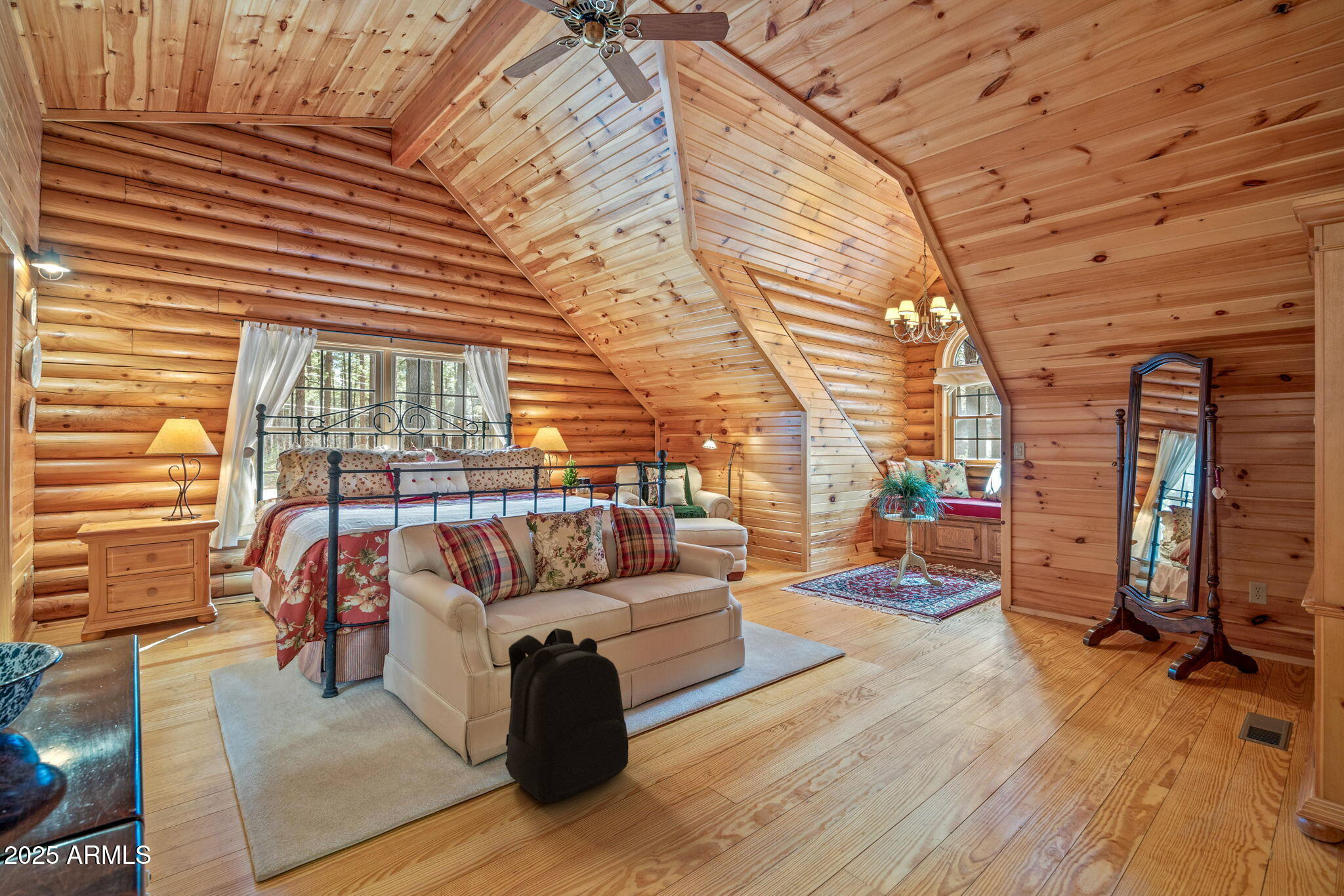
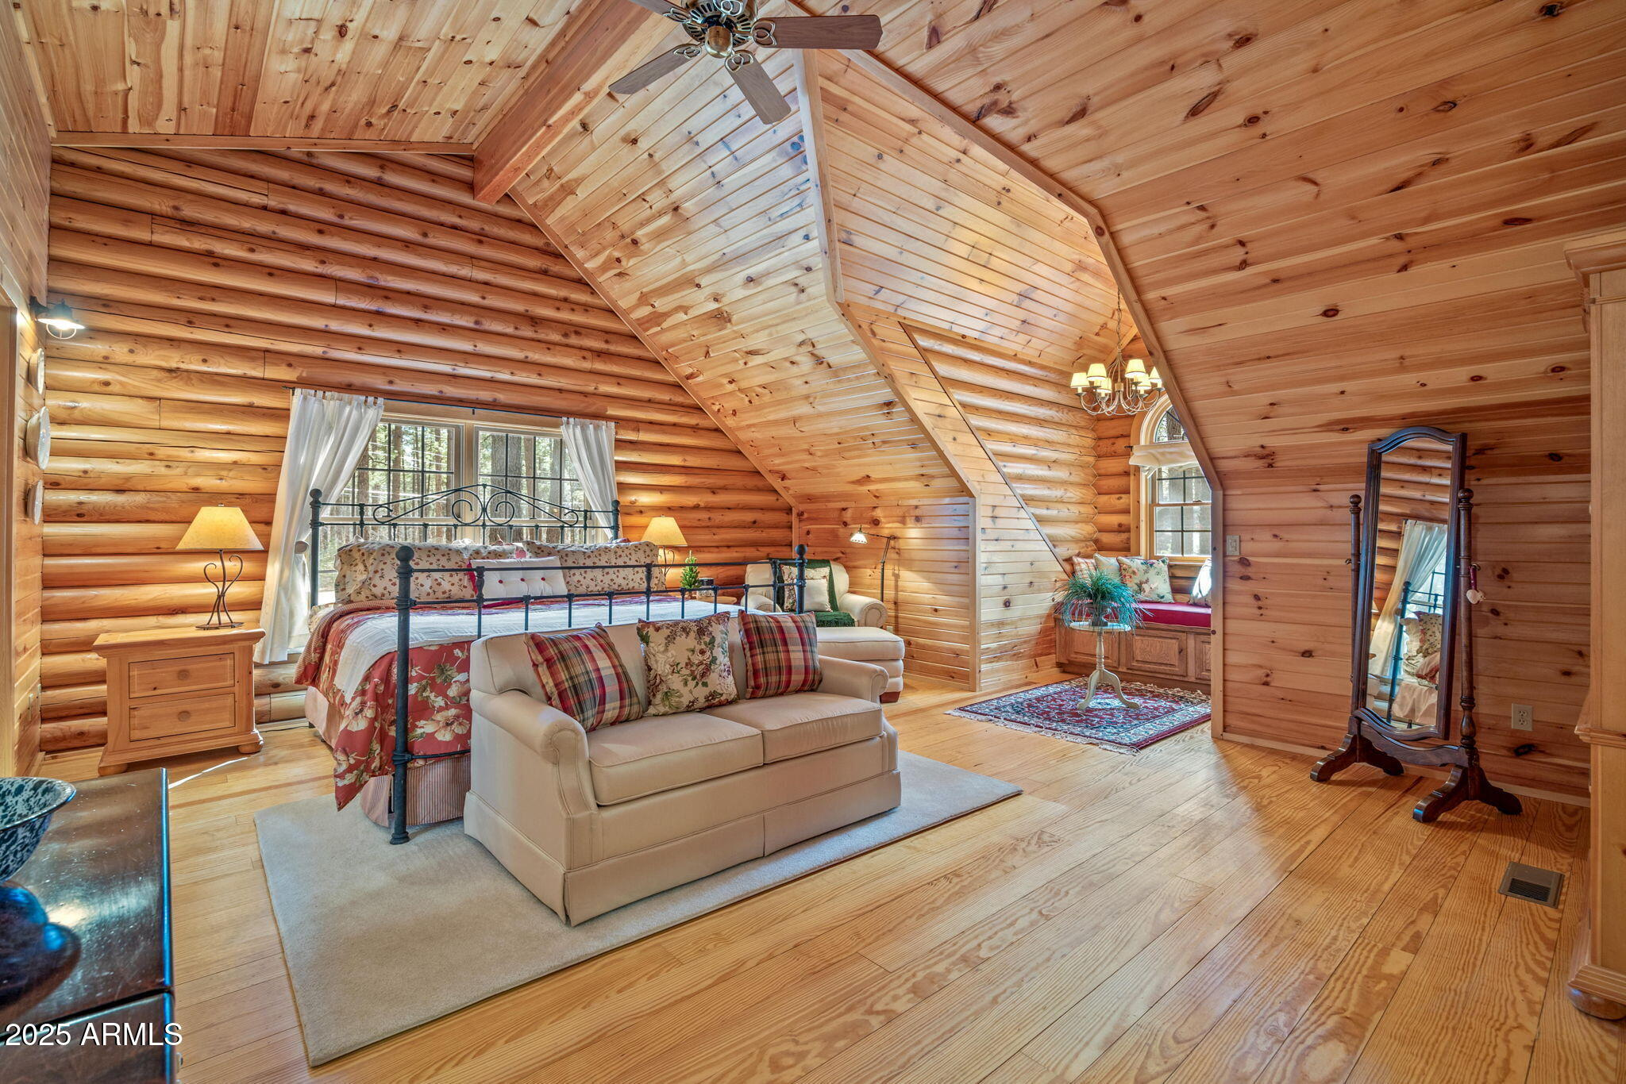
- backpack (562, 706)
